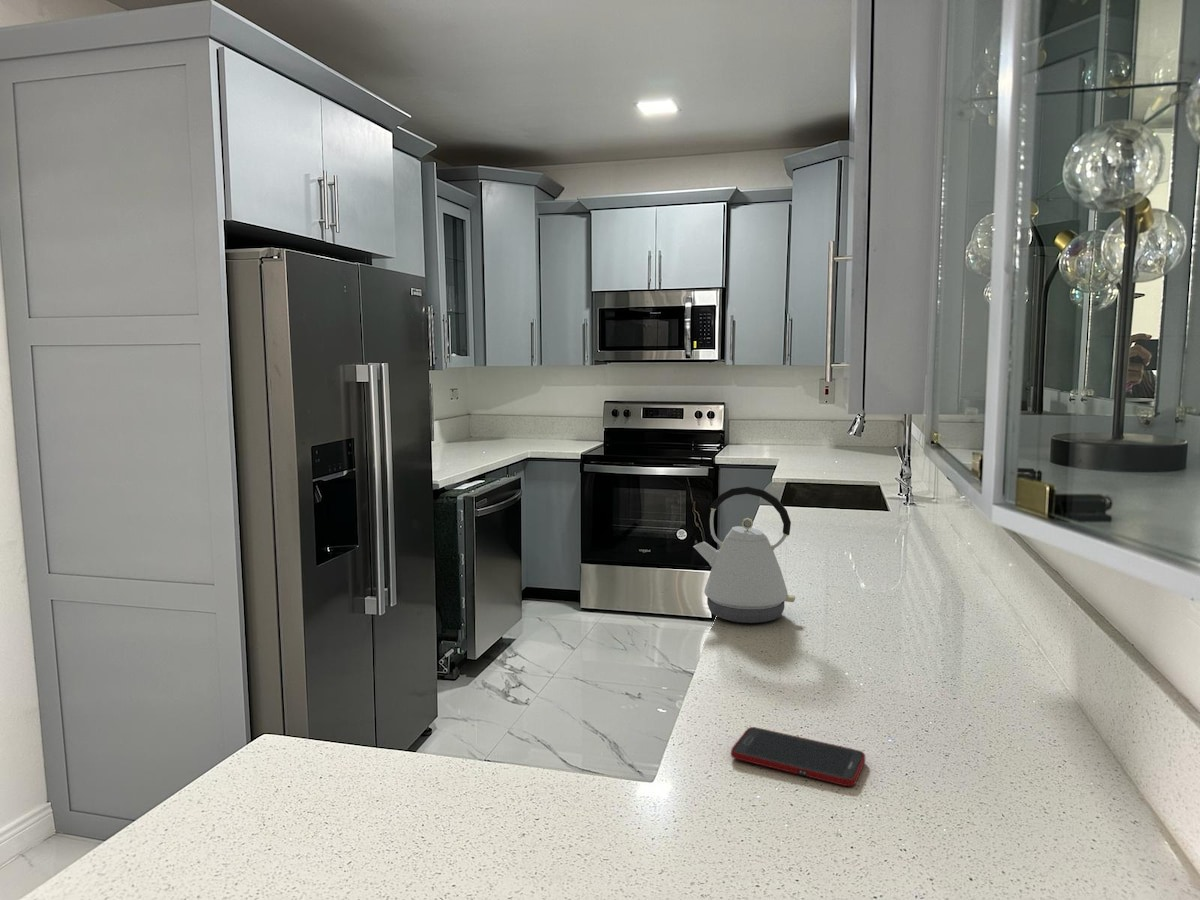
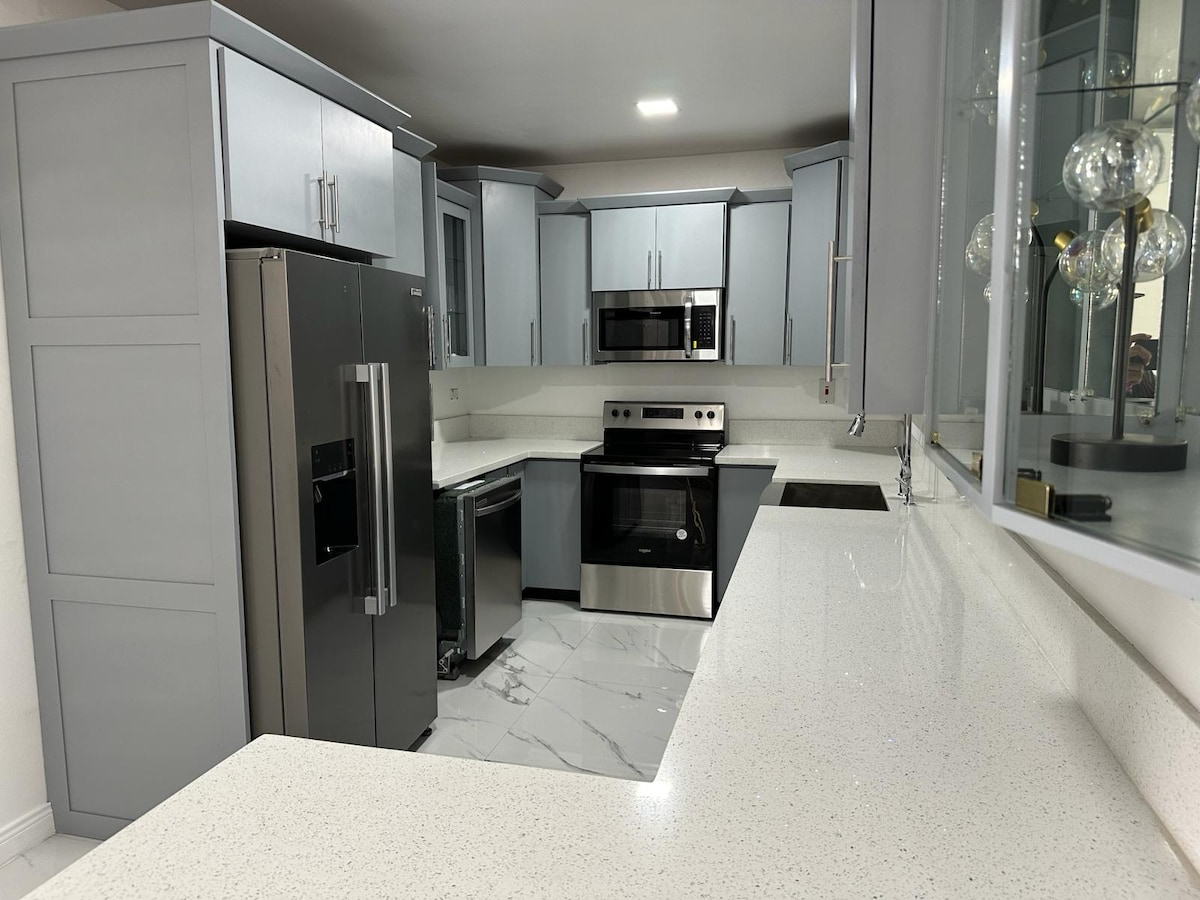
- cell phone (797, 755)
- kettle (743, 550)
